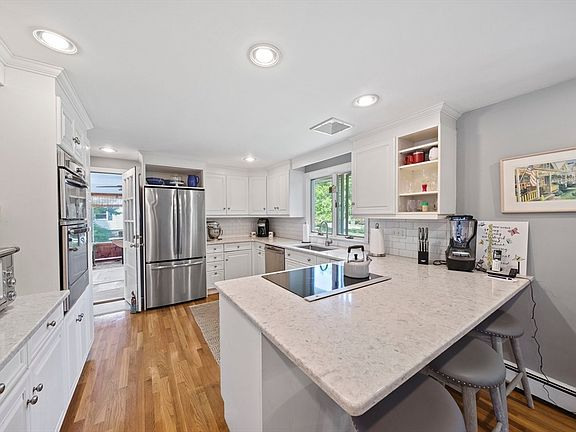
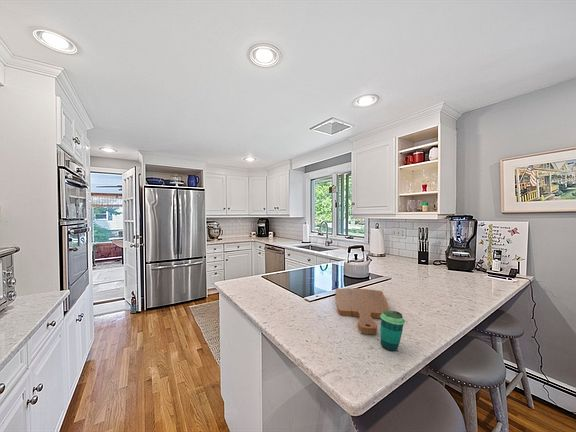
+ cup (392, 330)
+ cutting board (361, 303)
